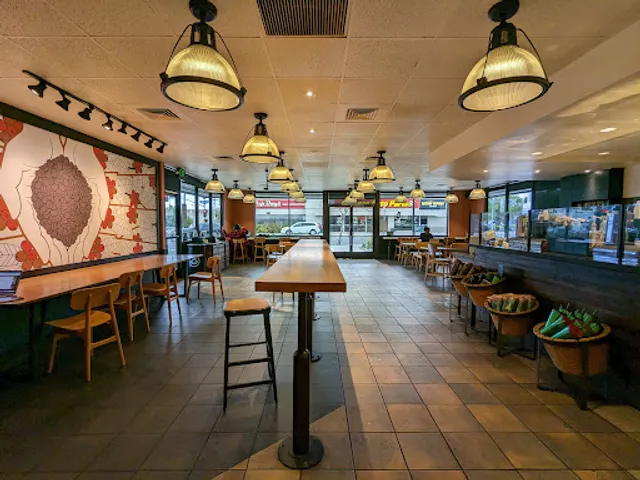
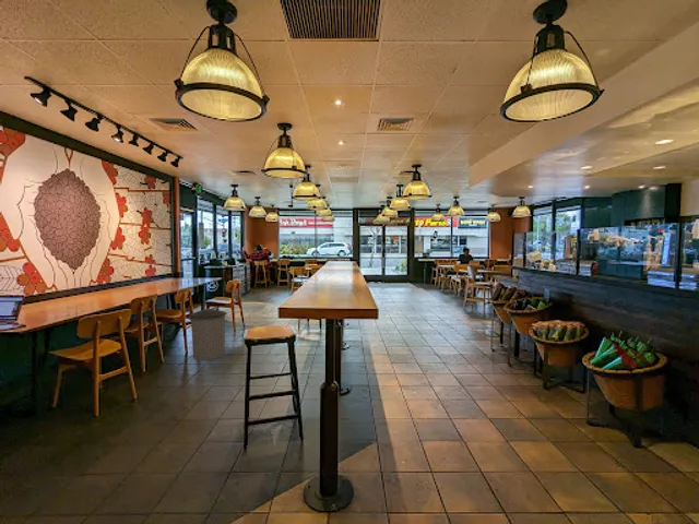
+ trash can (208, 332)
